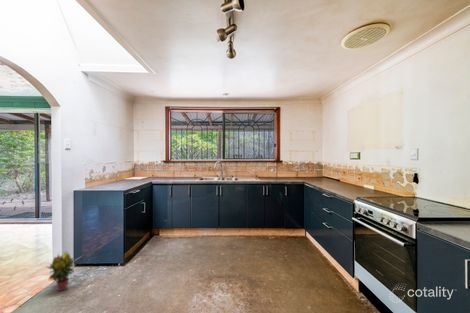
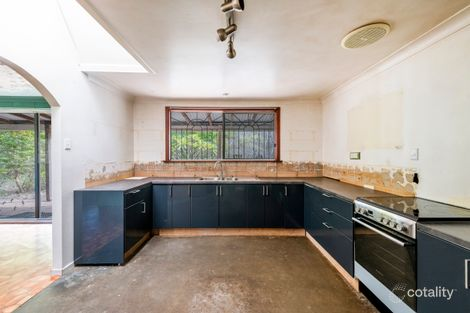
- potted plant (63, 270)
